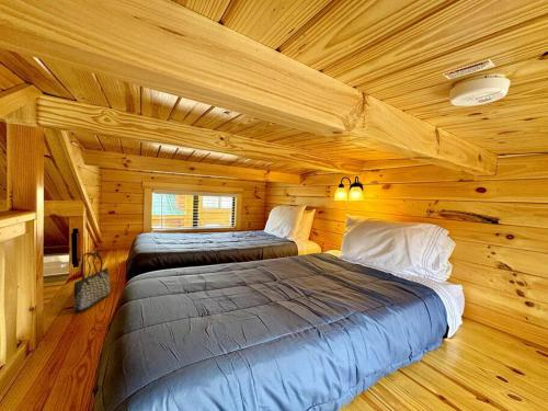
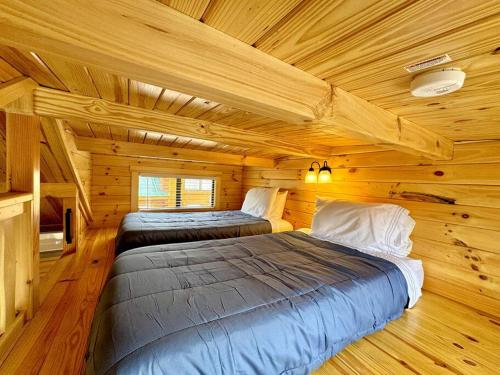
- tote bag (92, 277)
